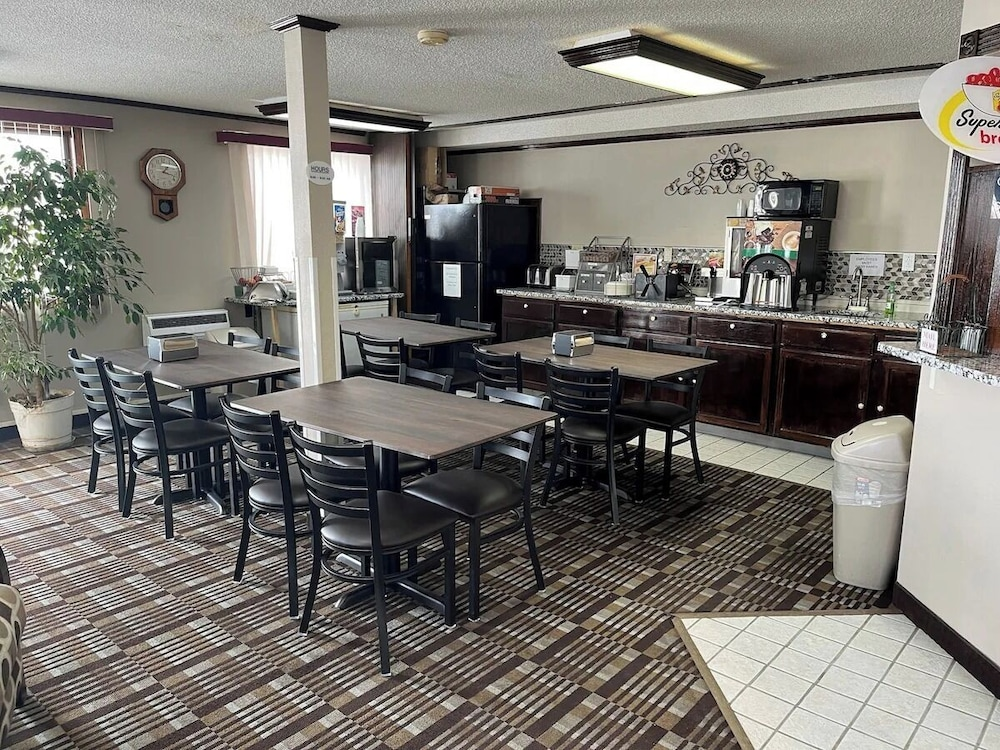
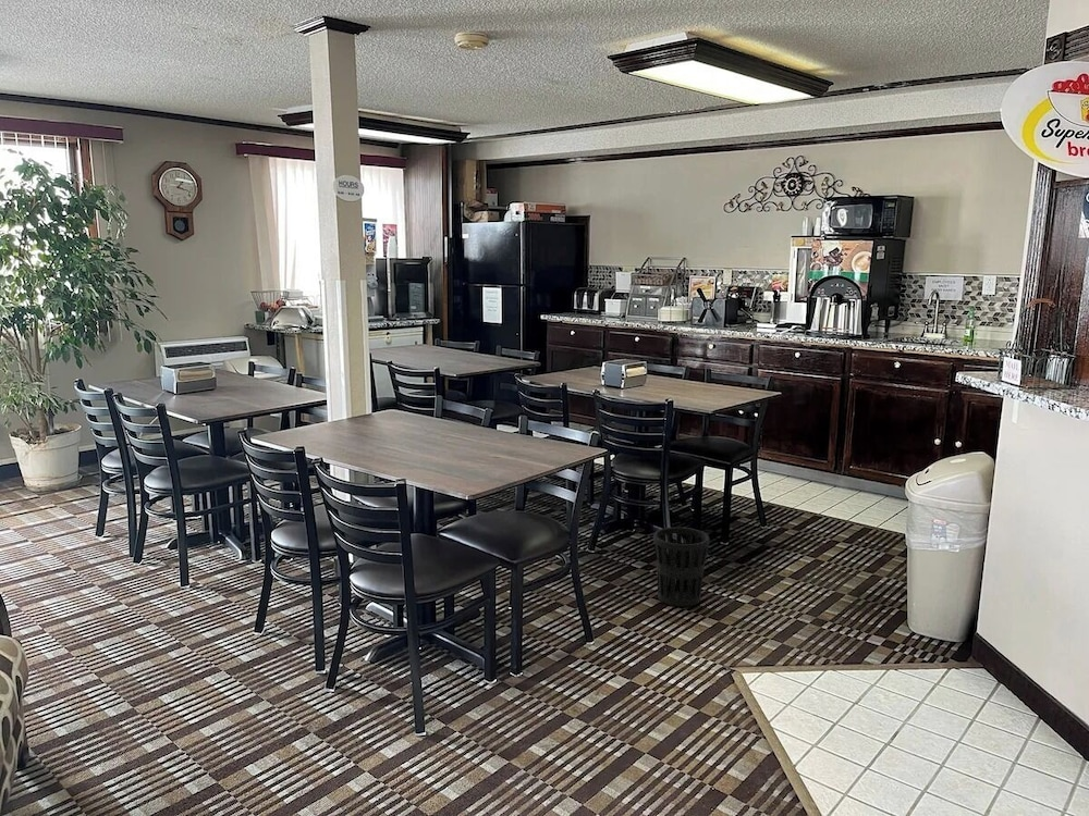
+ wastebasket (680, 567)
